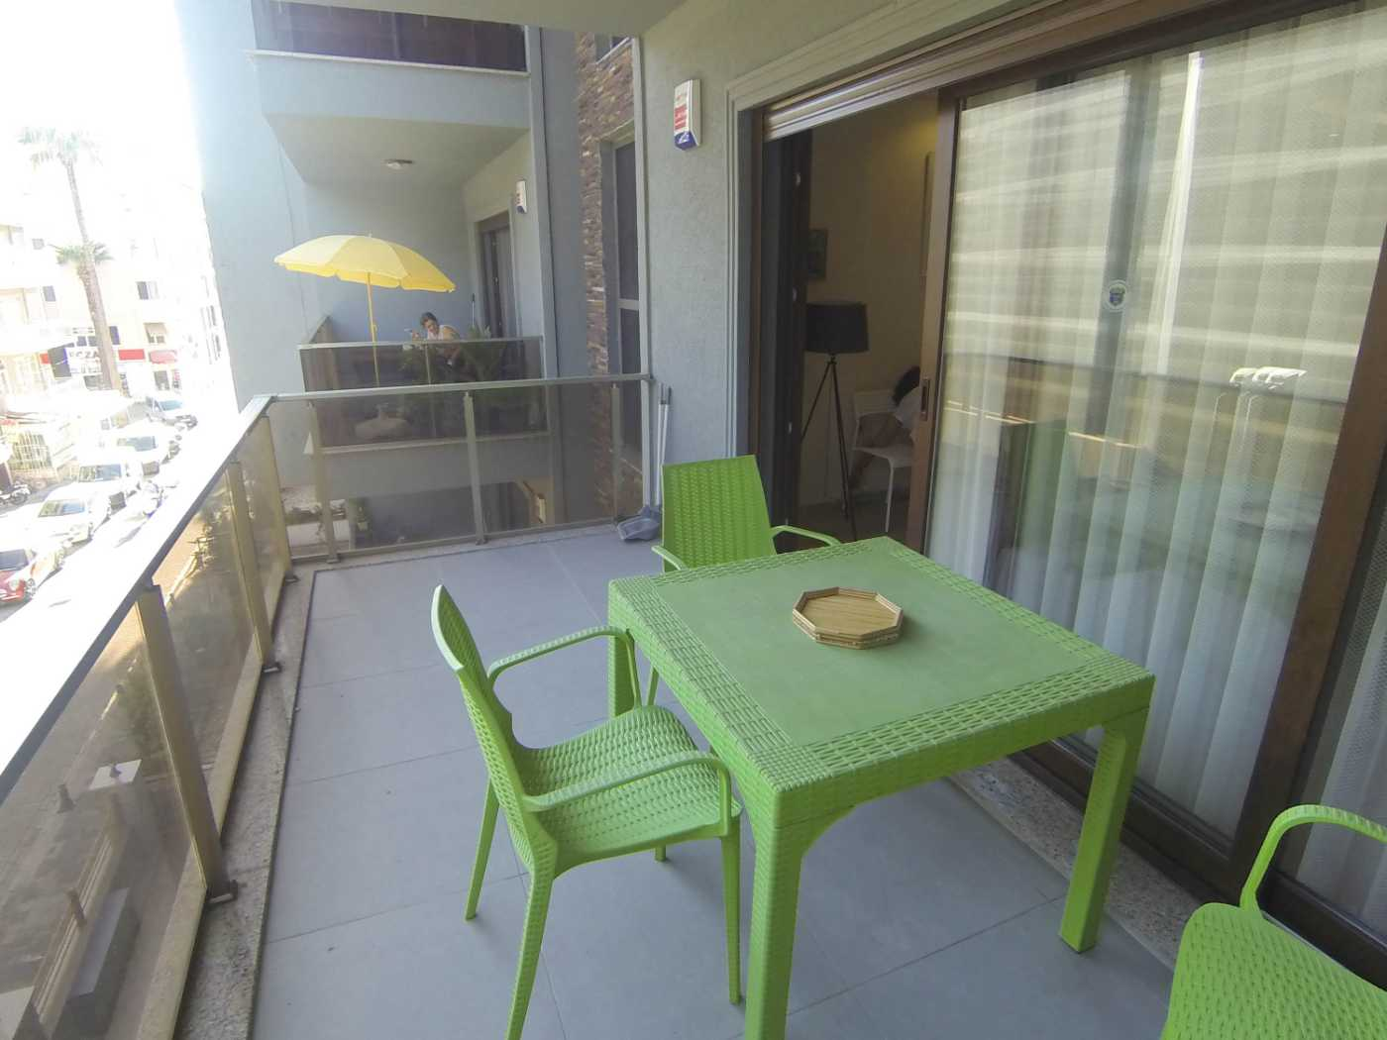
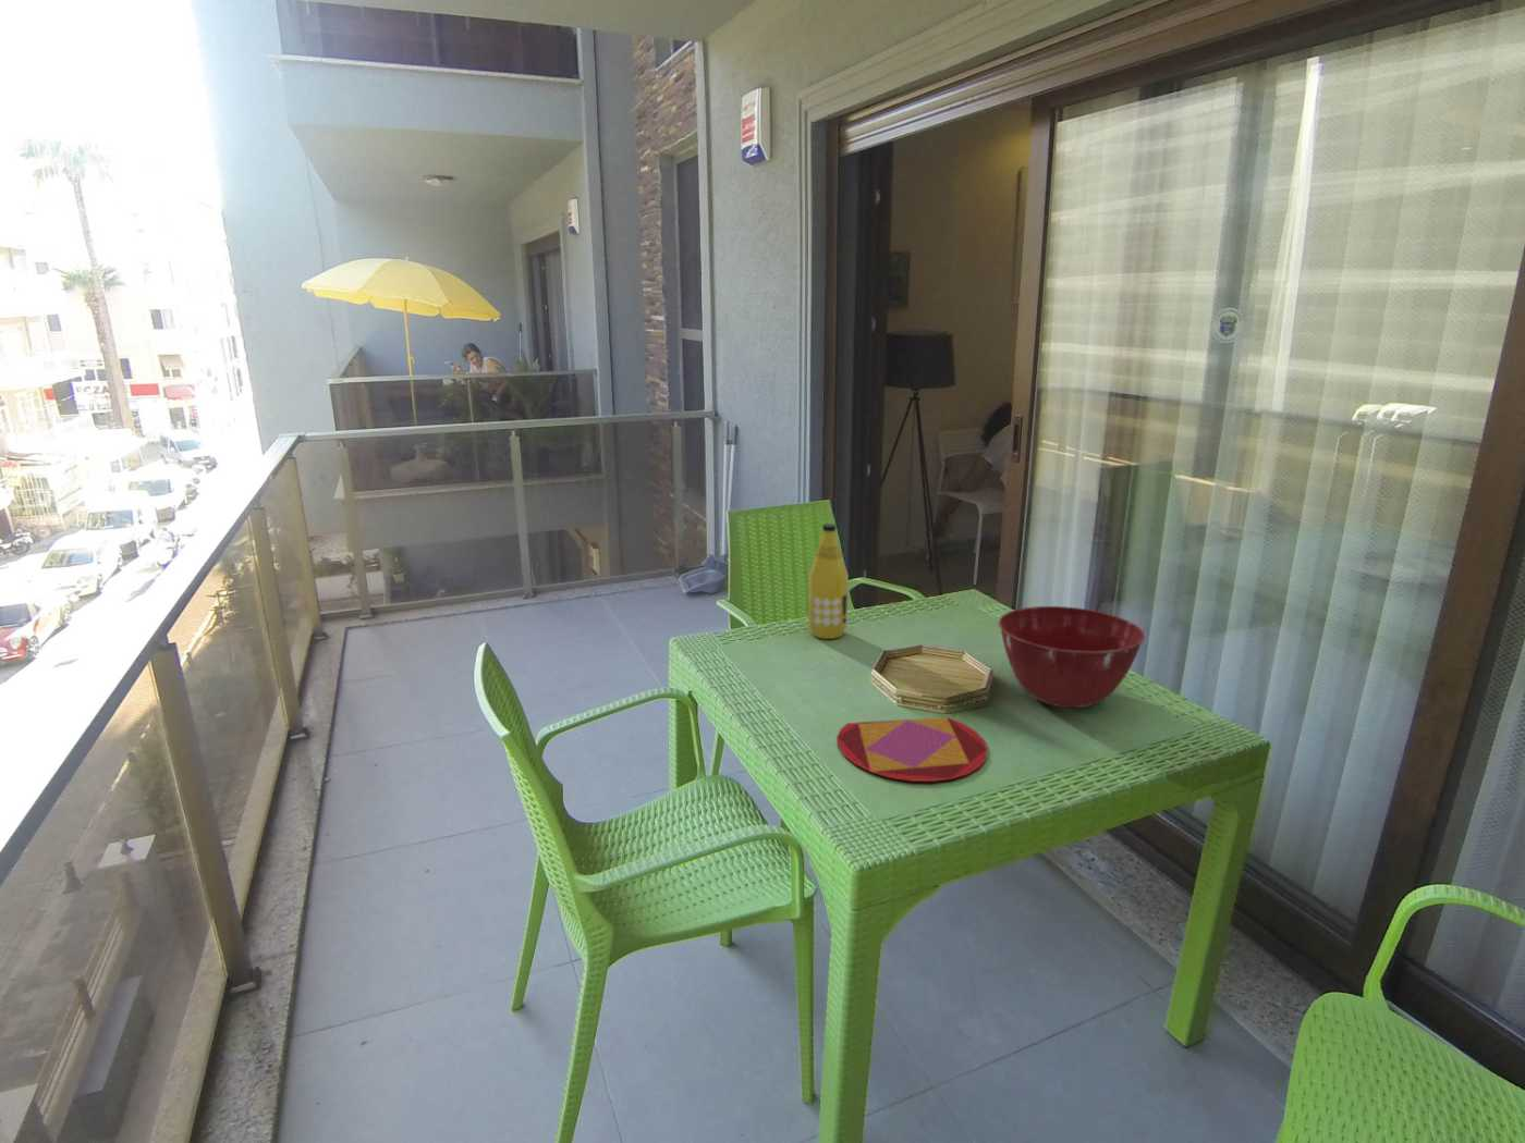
+ mixing bowl (1065, 659)
+ bottle (827, 580)
+ plate (910, 742)
